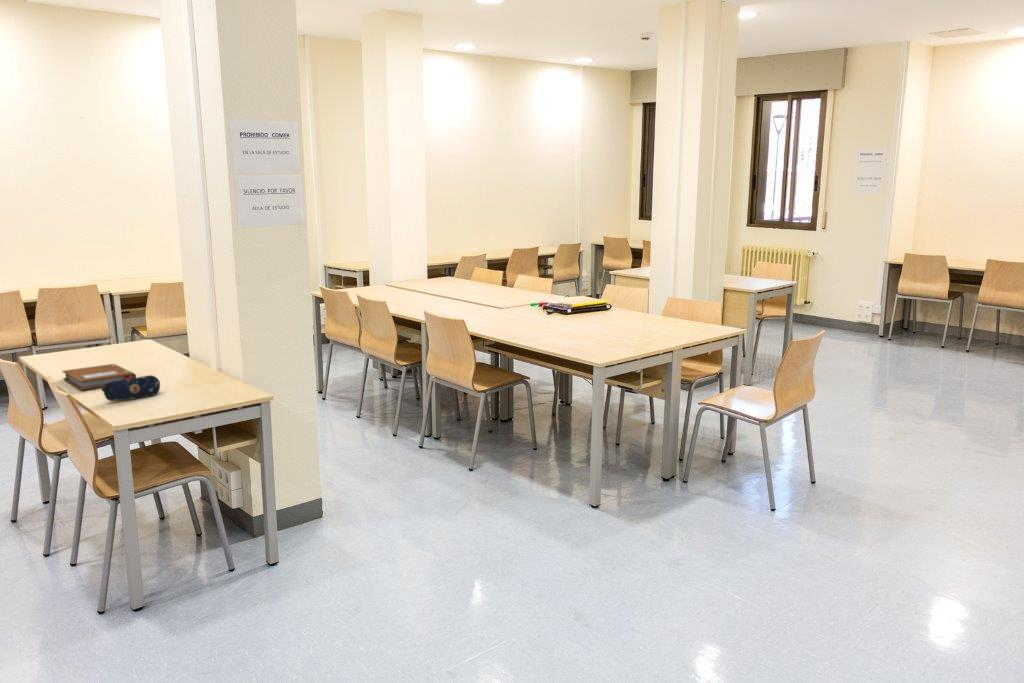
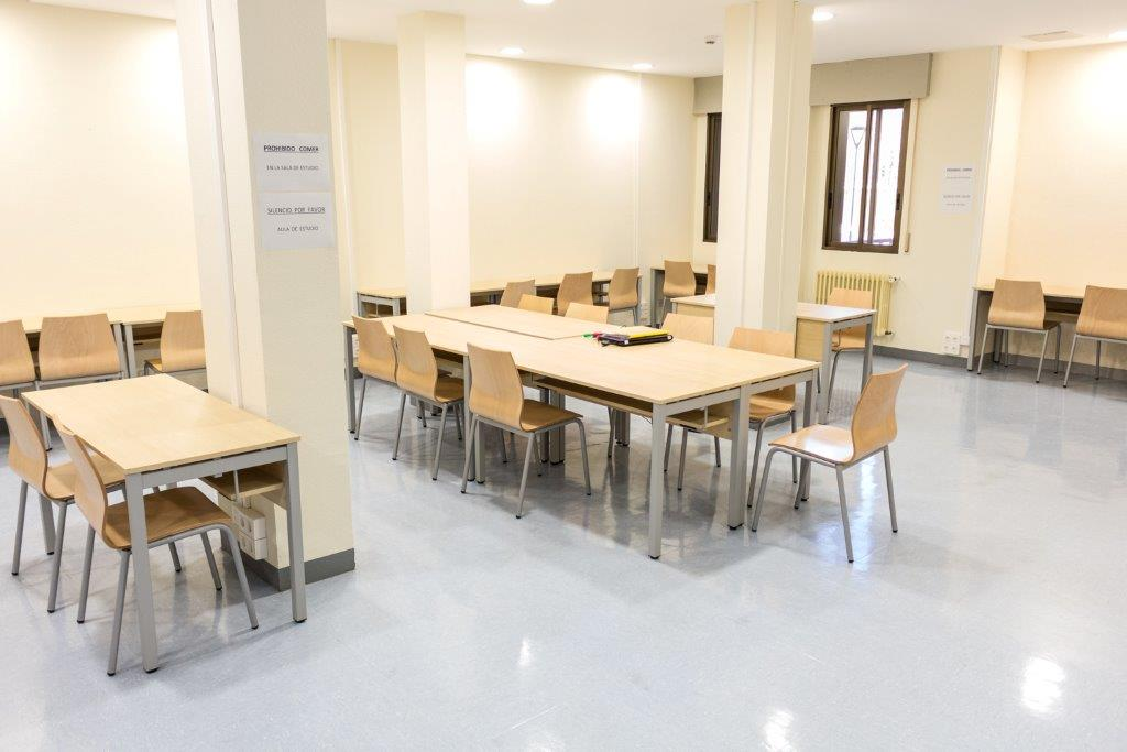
- notebook (99, 376)
- pencil case (132, 388)
